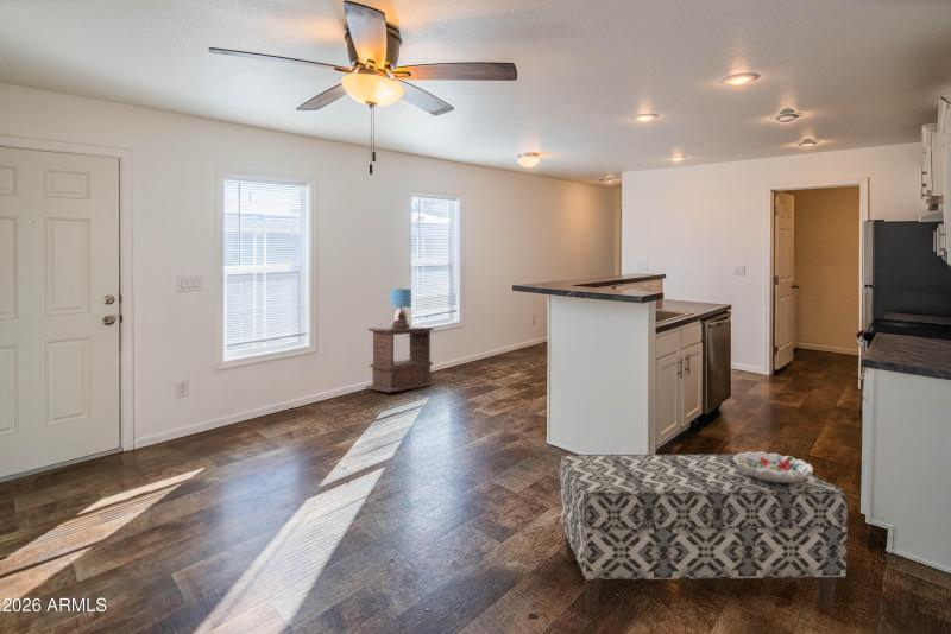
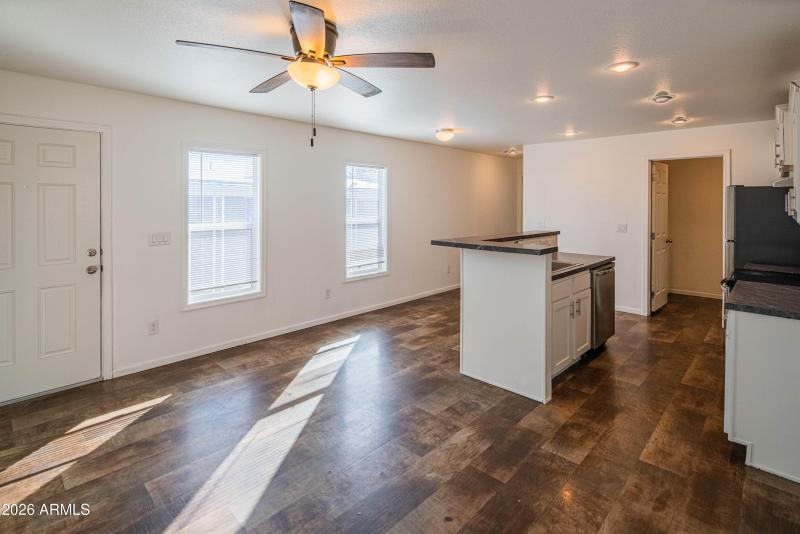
- table lamp (401, 308)
- side table (403, 360)
- bench (688, 526)
- decorative bowl (771, 469)
